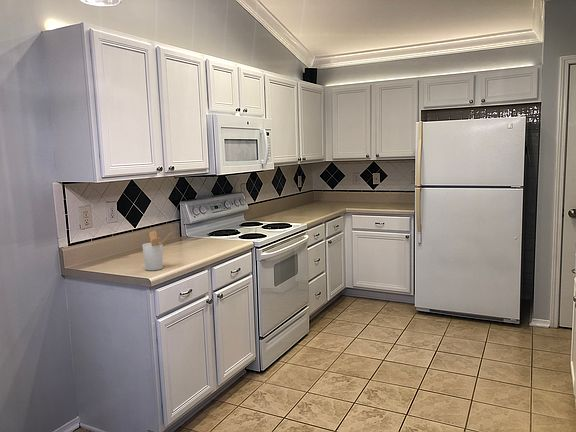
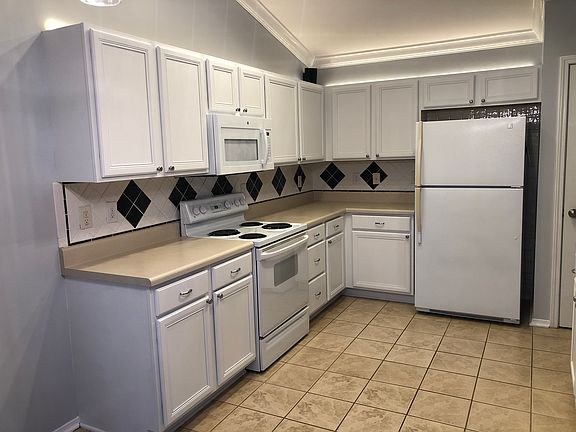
- utensil holder (158, 250)
